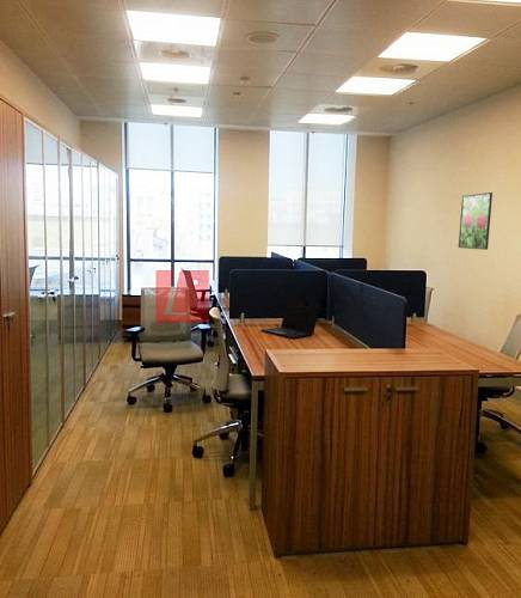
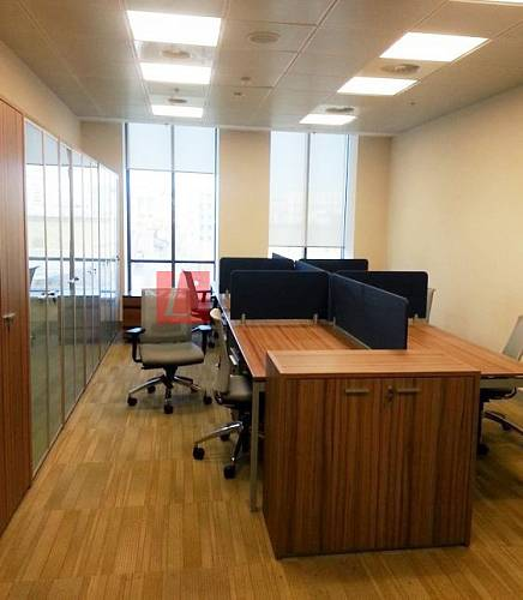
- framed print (474, 221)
- laptop (289, 317)
